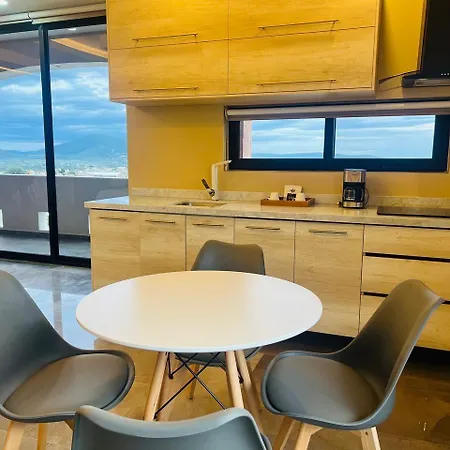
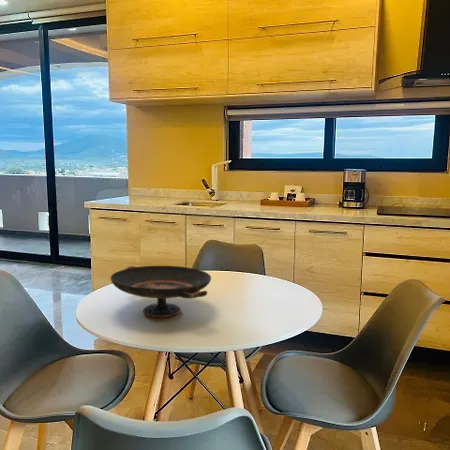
+ decorative bowl (162, 292)
